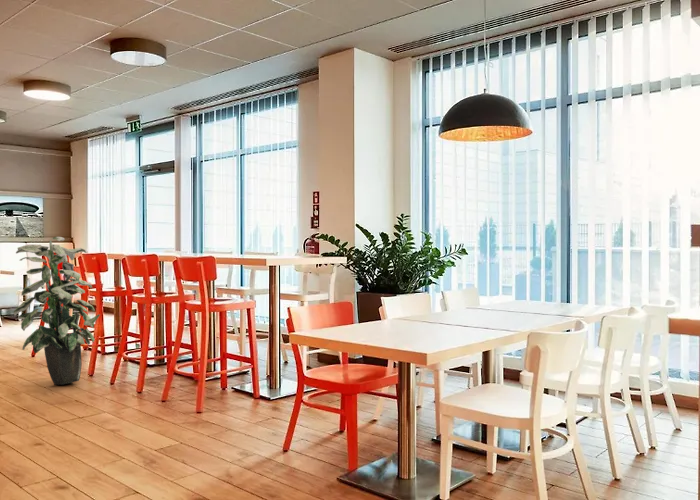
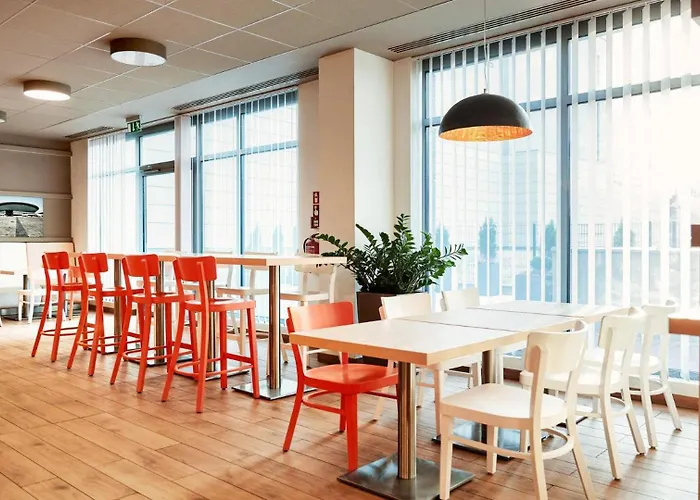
- indoor plant (56, 310)
